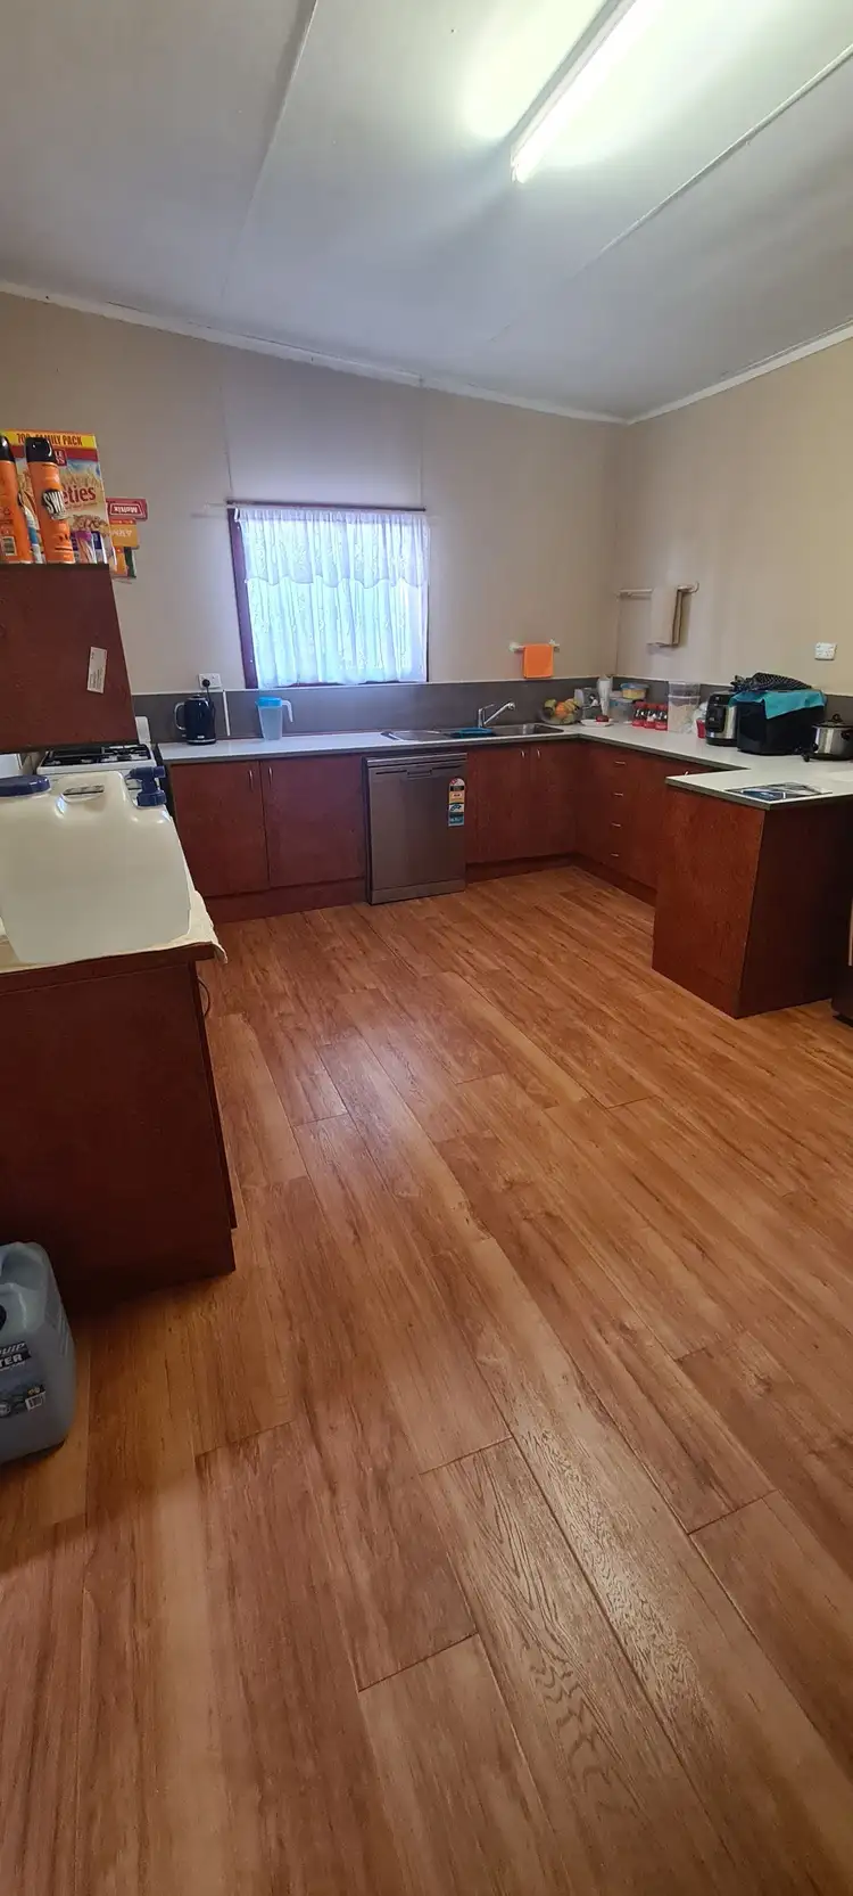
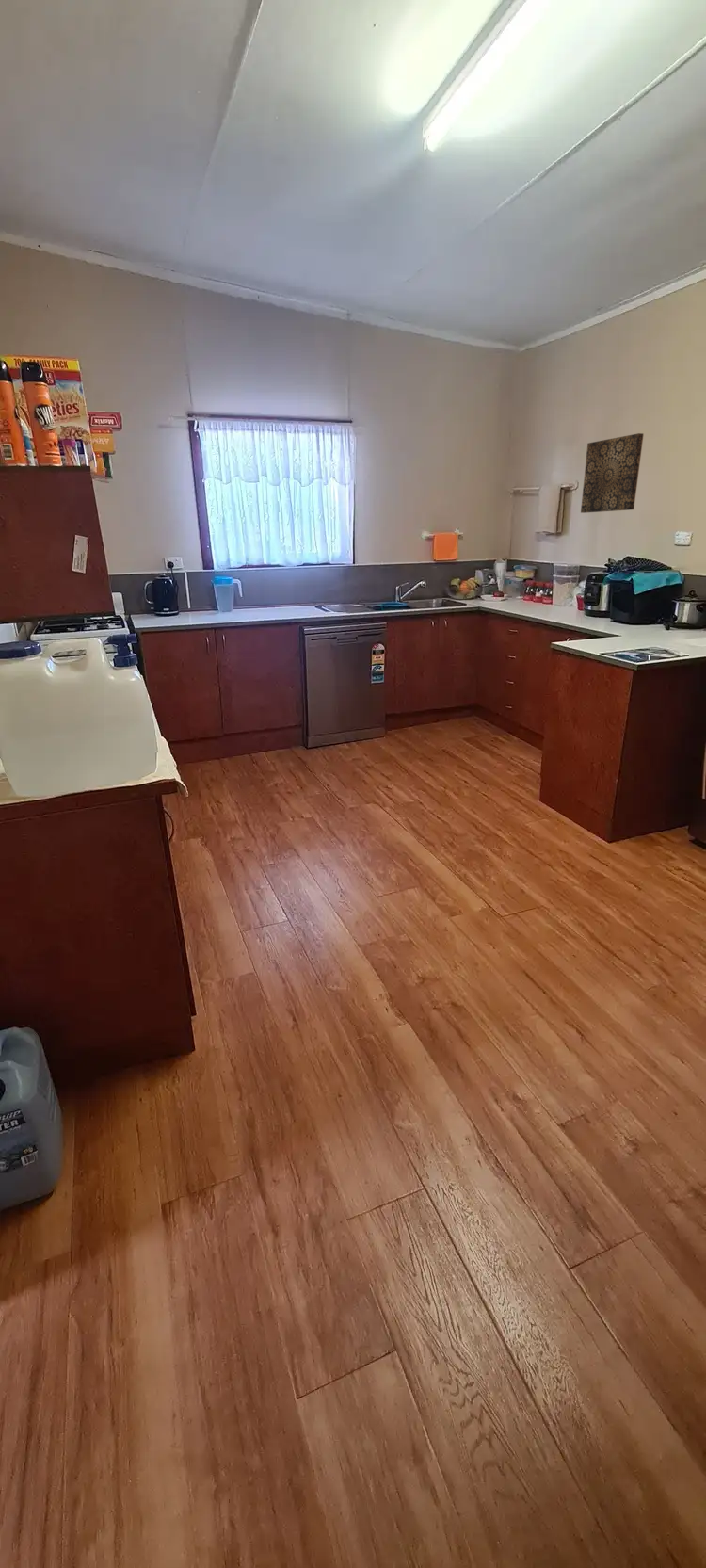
+ wall art (610, 476)
